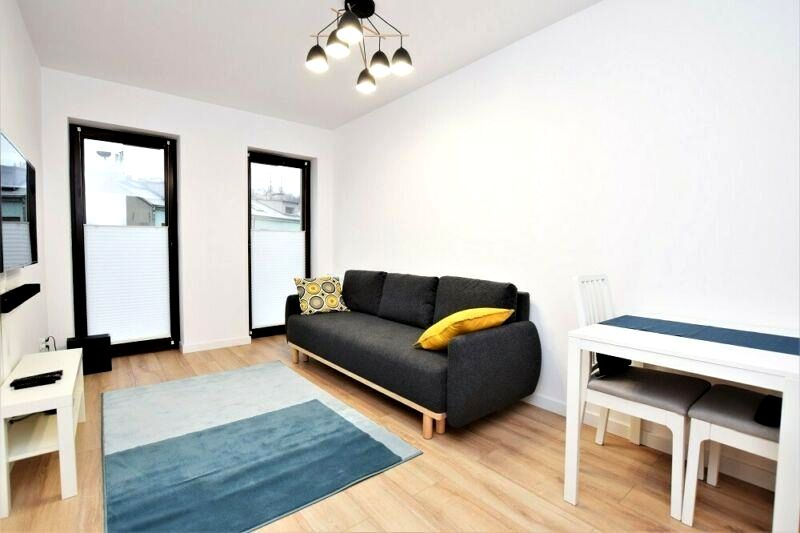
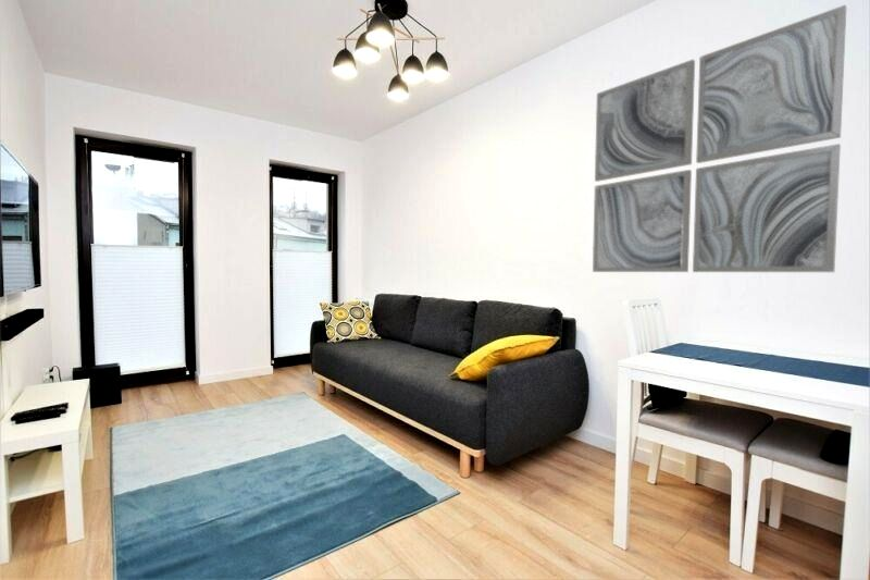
+ wall art (696, 169)
